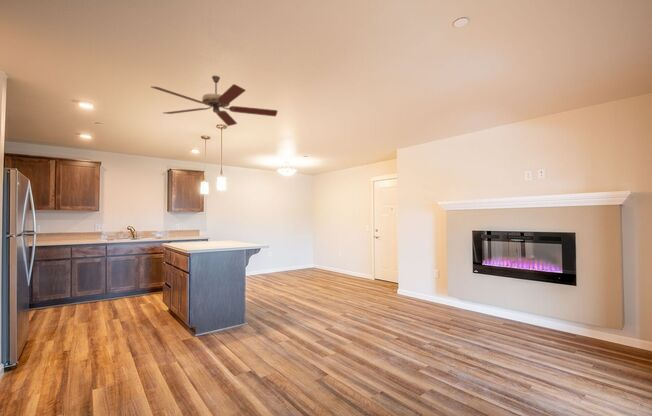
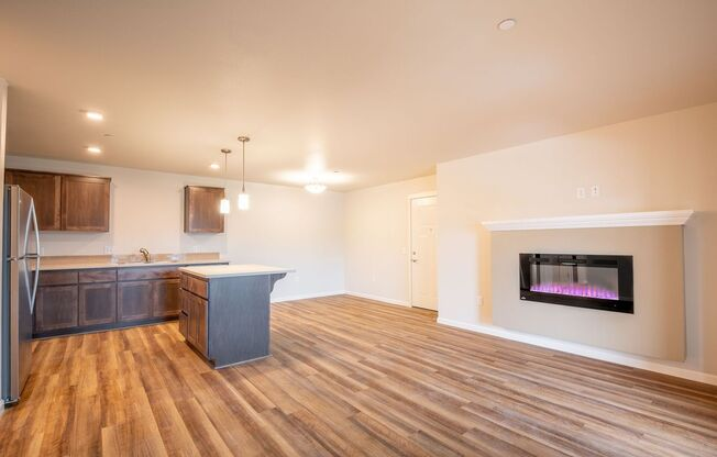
- ceiling fan (220, 95)
